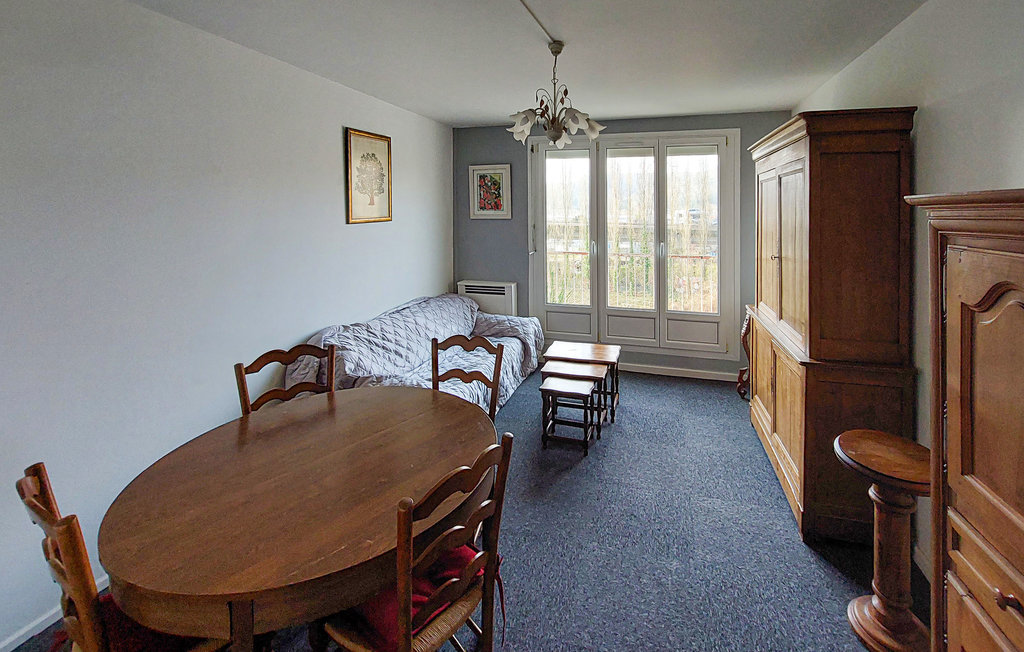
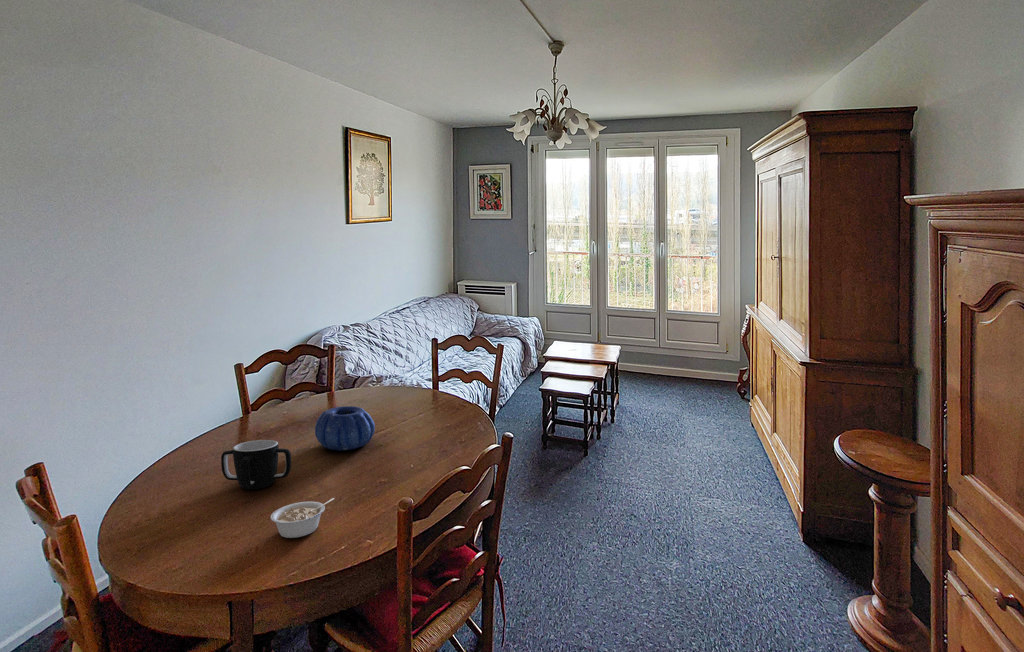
+ mug (256, 465)
+ legume (300, 518)
+ decorative bowl (344, 427)
